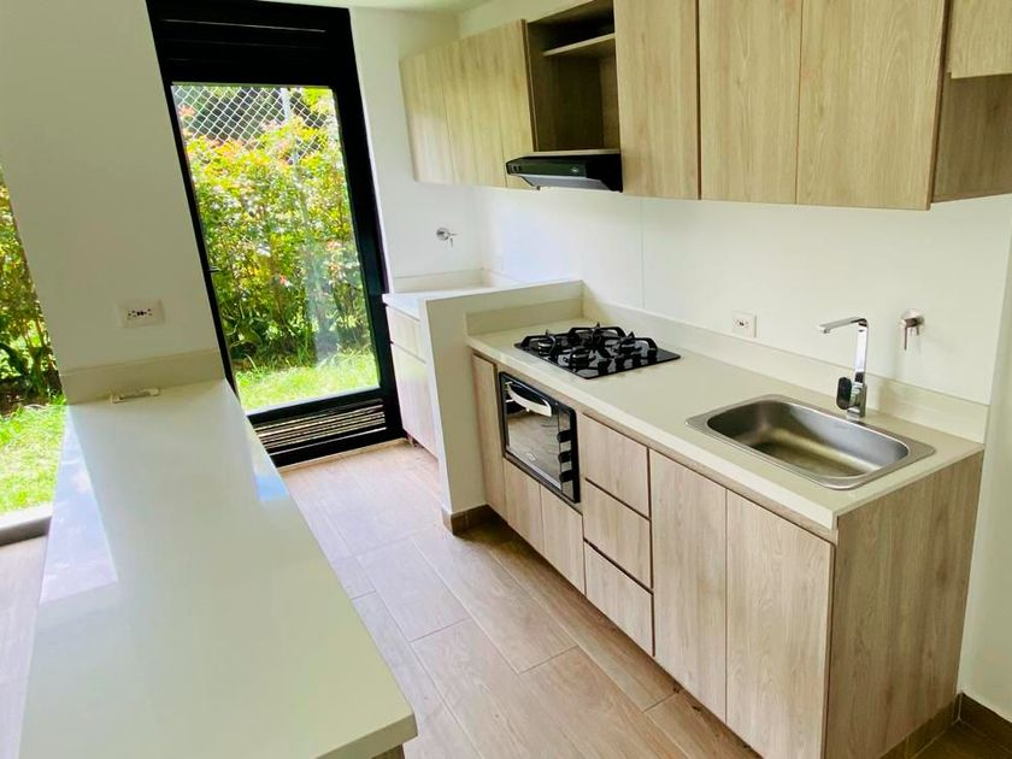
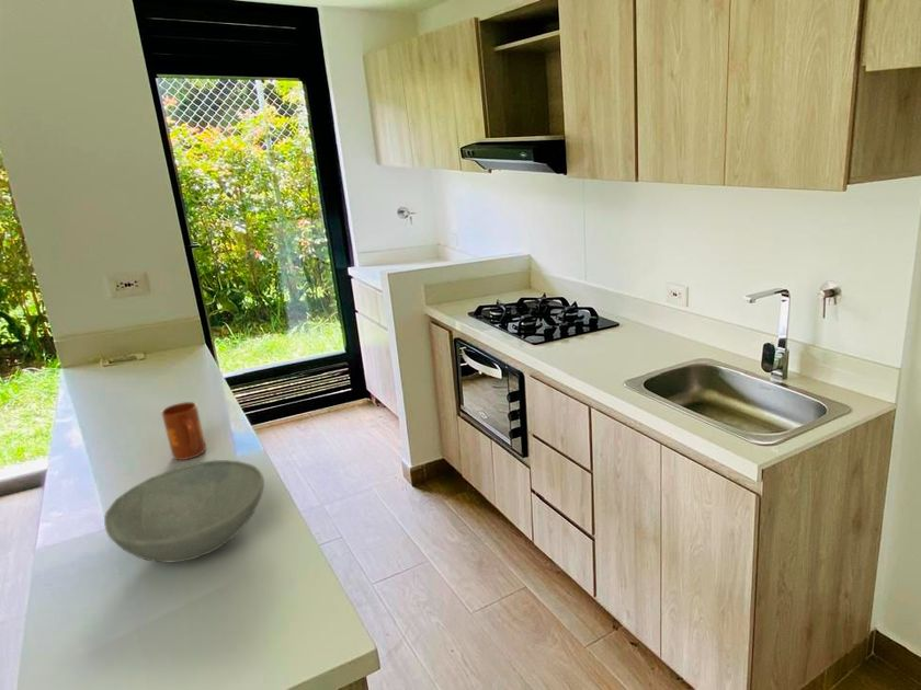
+ mug (186, 433)
+ bowl (191, 518)
